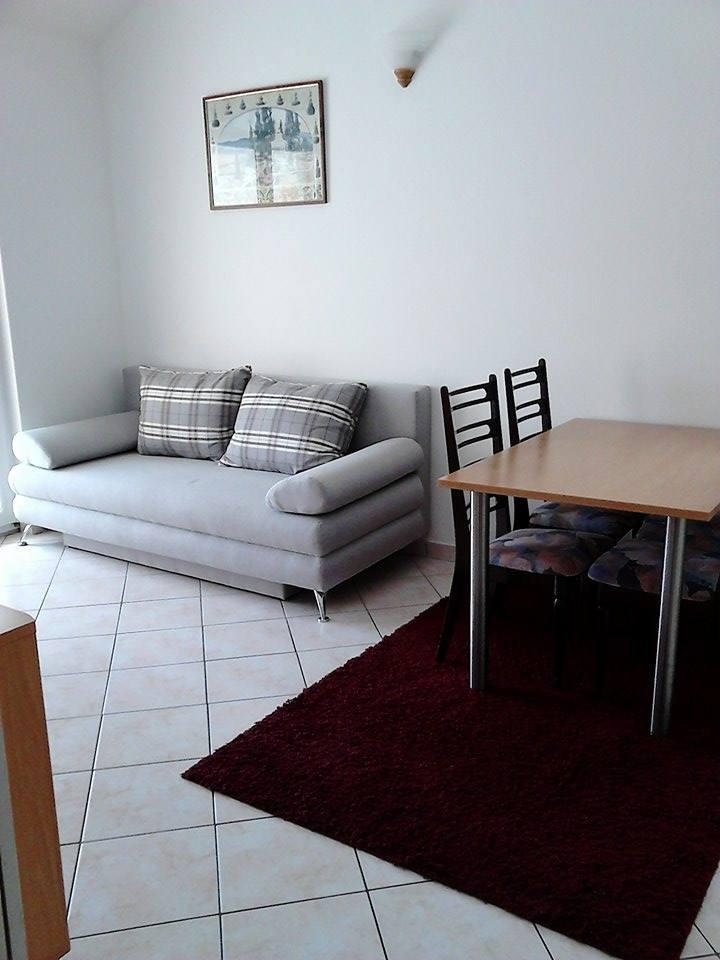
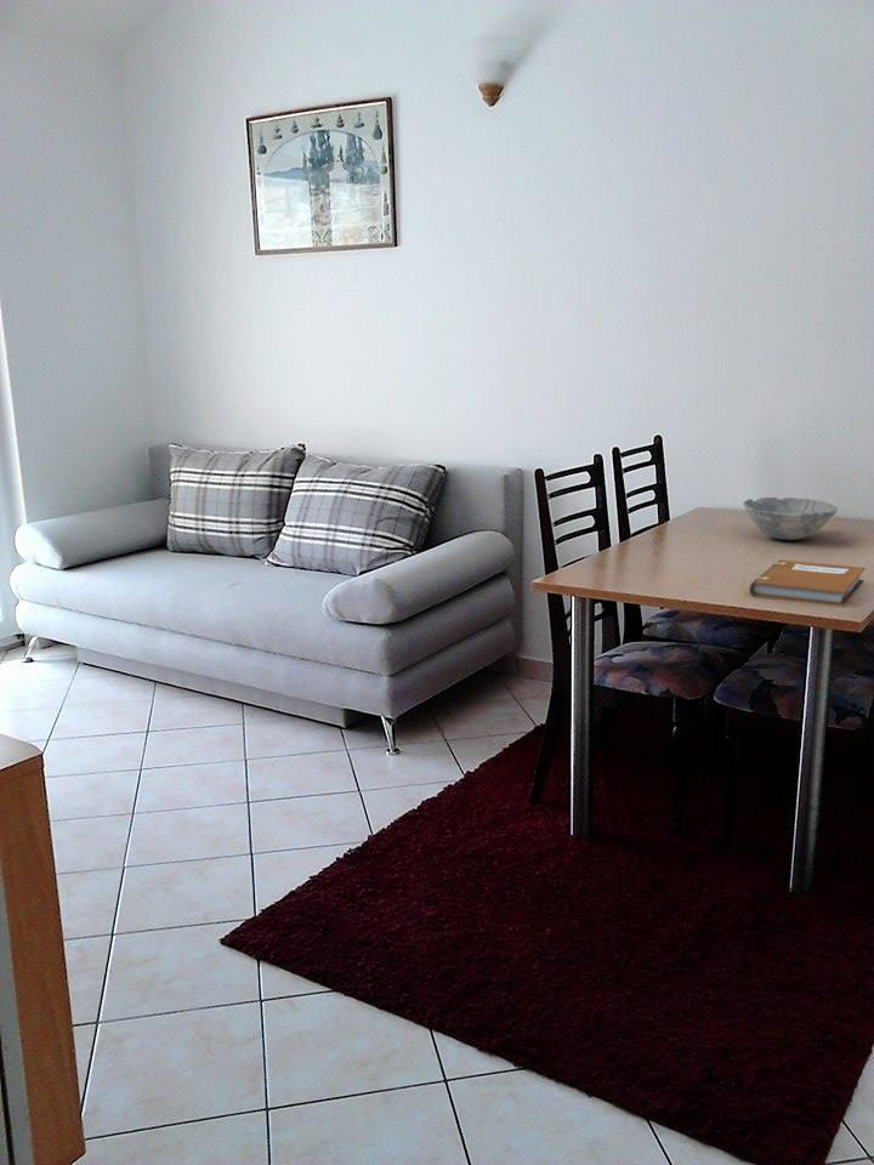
+ notebook (807, 580)
+ bowl (788, 521)
